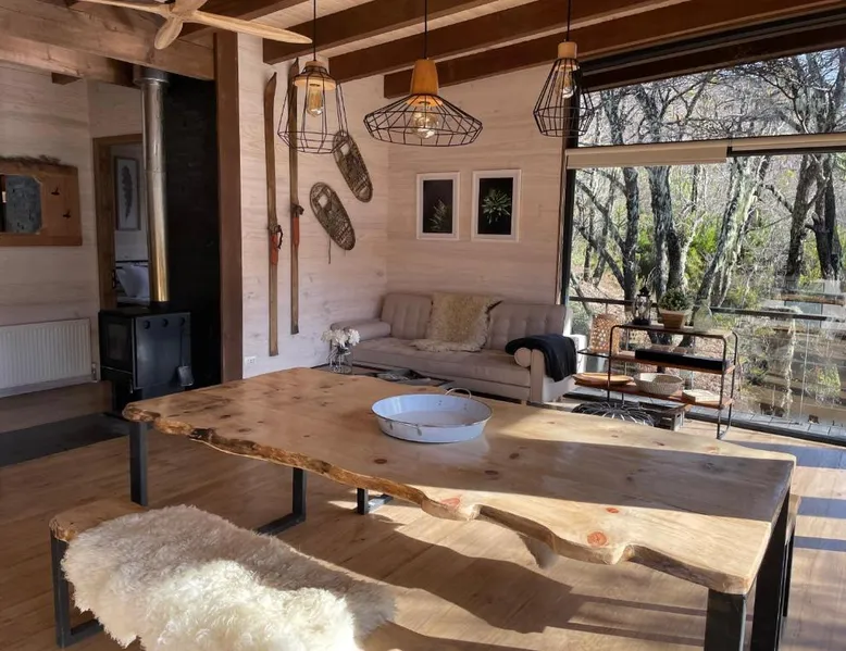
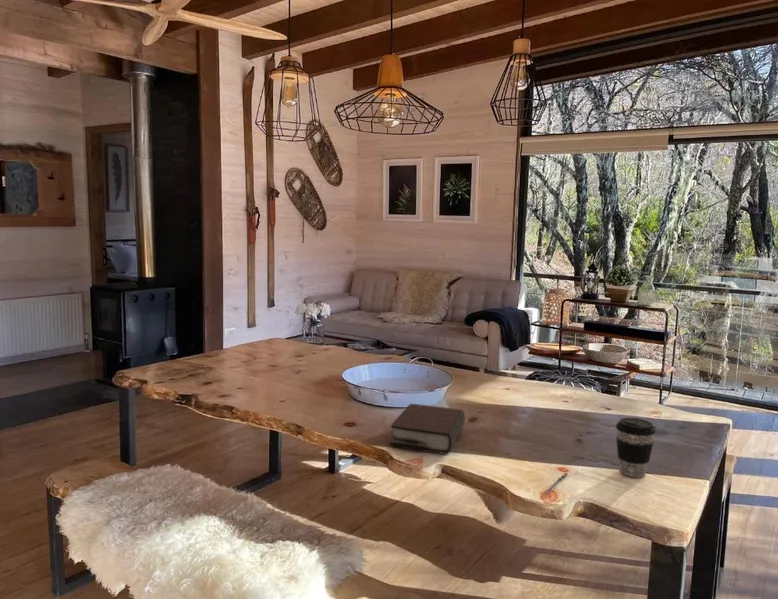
+ coffee cup (634, 447)
+ pen (556, 482)
+ bible (428, 427)
